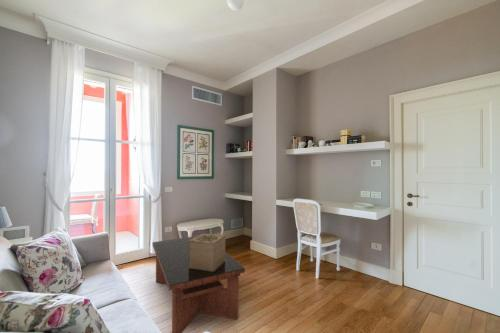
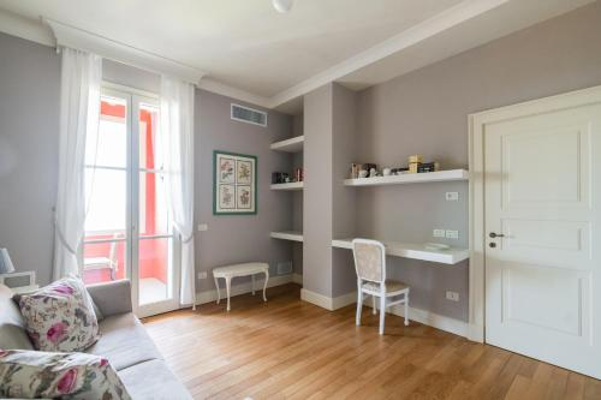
- coffee table (191, 275)
- decorative box (207, 251)
